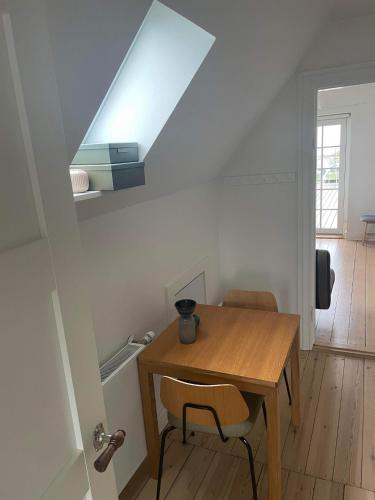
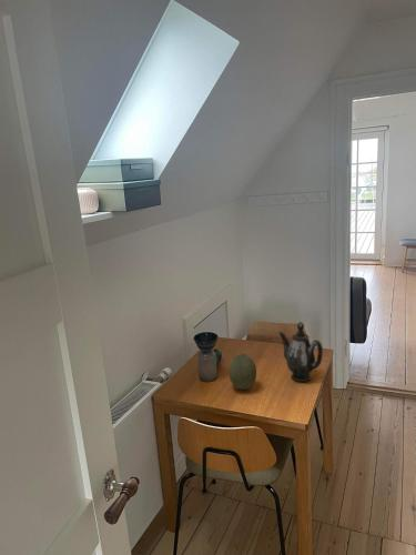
+ fruit (242, 371)
+ teapot (300, 350)
